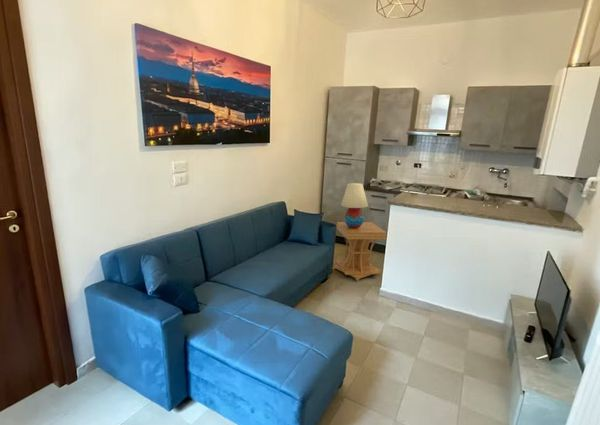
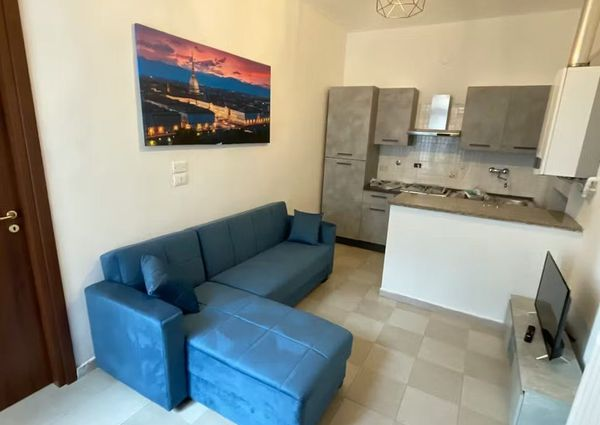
- side table (358, 249)
- table lamp (355, 206)
